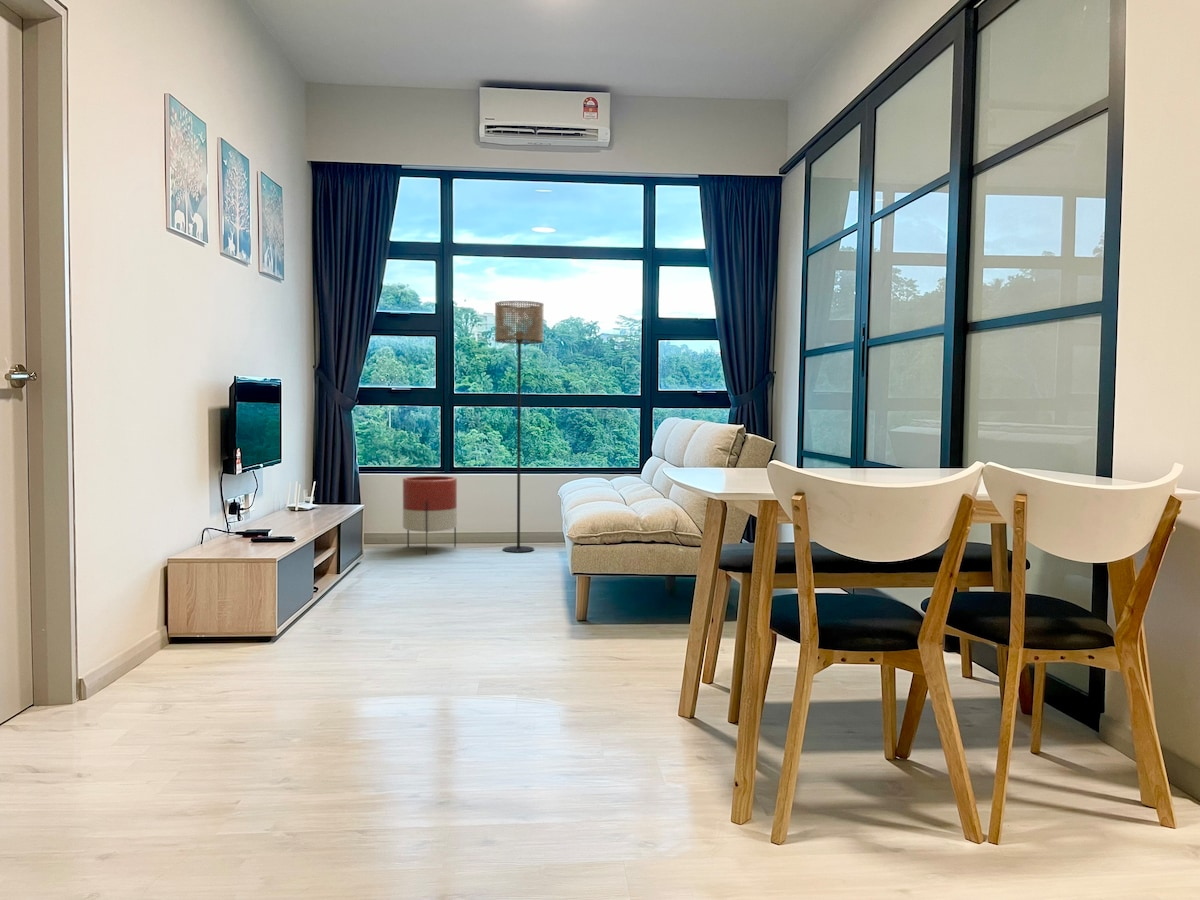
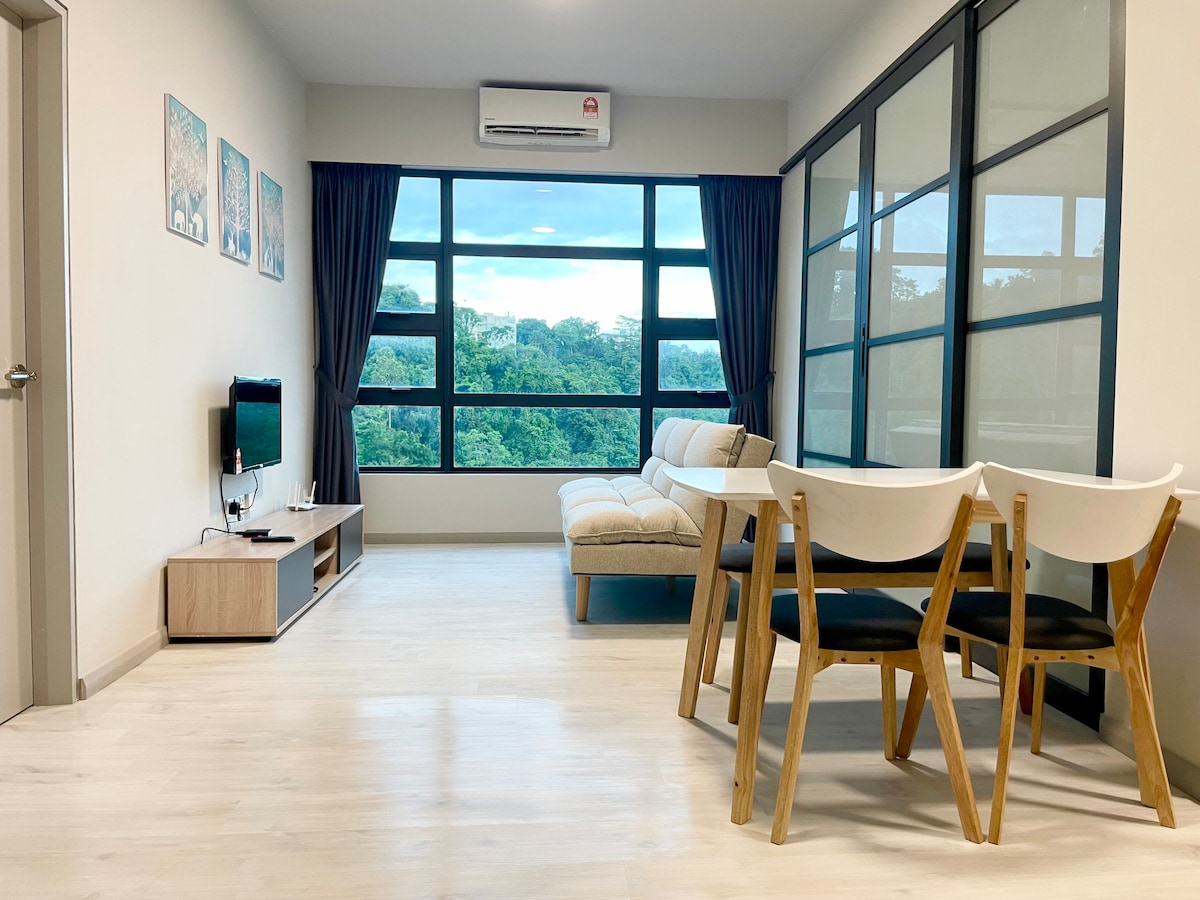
- floor lamp (518, 427)
- planter (429, 513)
